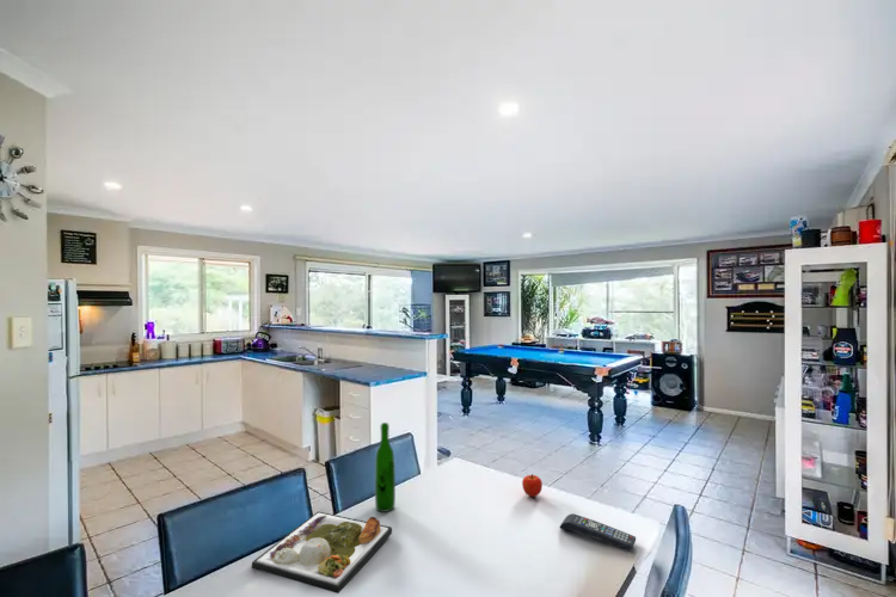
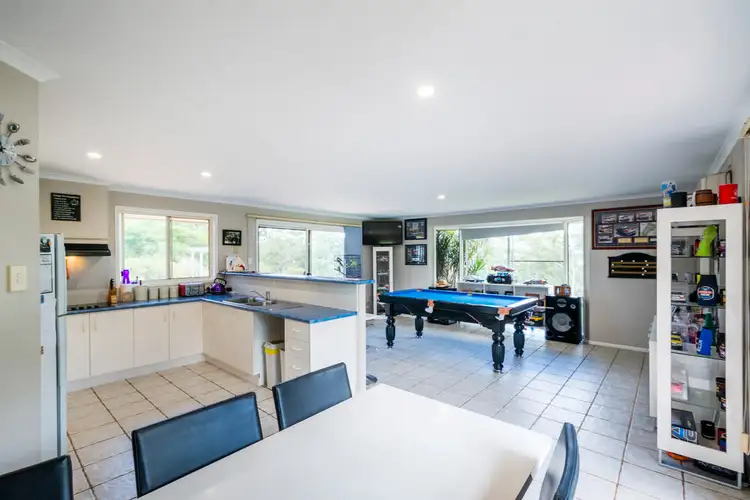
- wine bottle (385, 464)
- fruit (532, 485)
- dinner plate (326, 541)
- remote control (596, 530)
